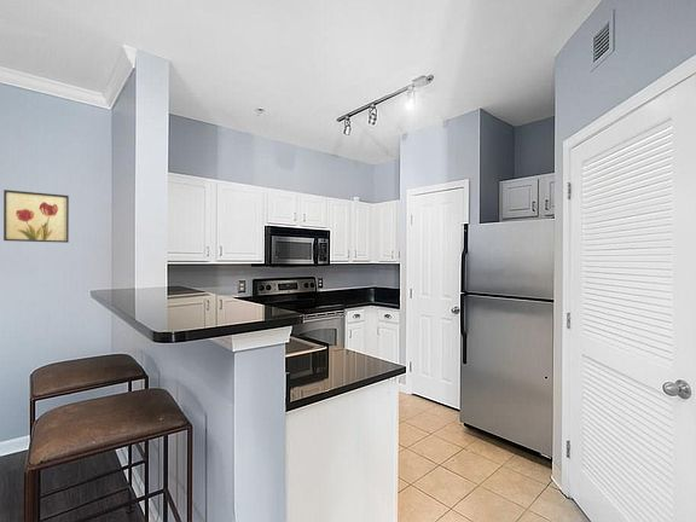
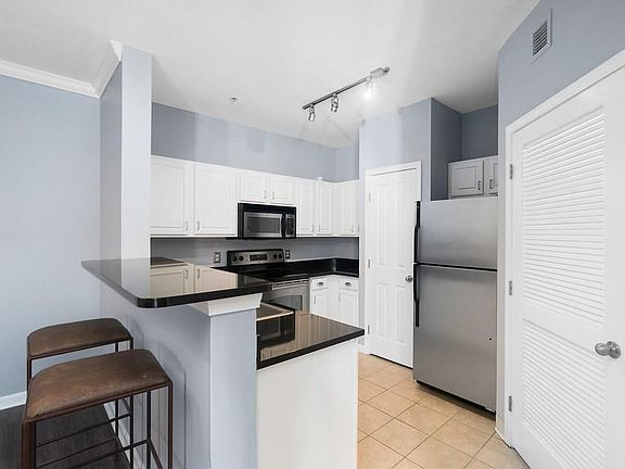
- wall art (37, 216)
